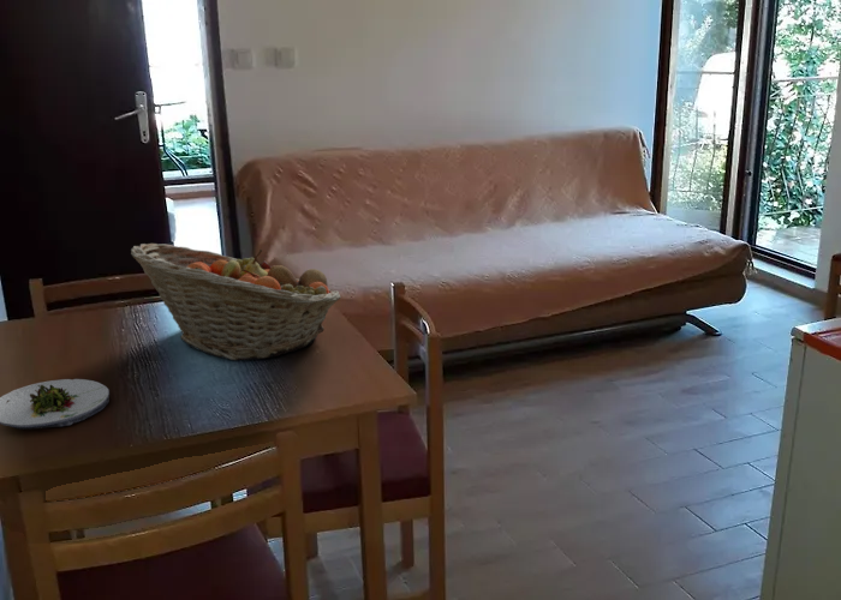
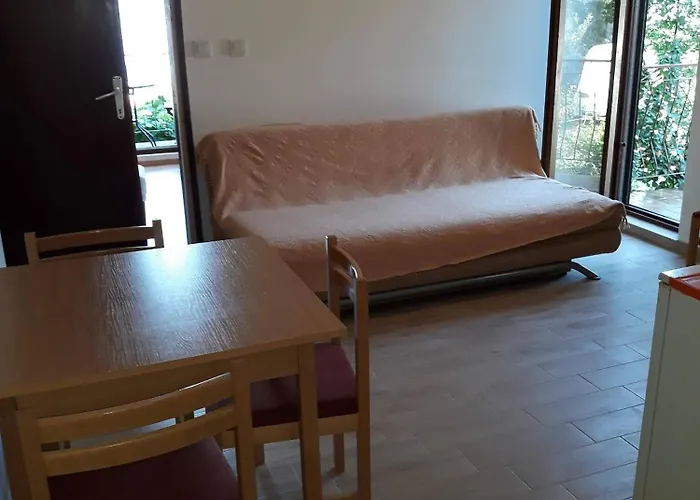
- salad plate (50, 396)
- fruit basket (237, 289)
